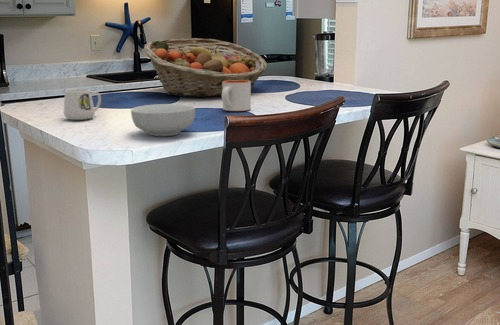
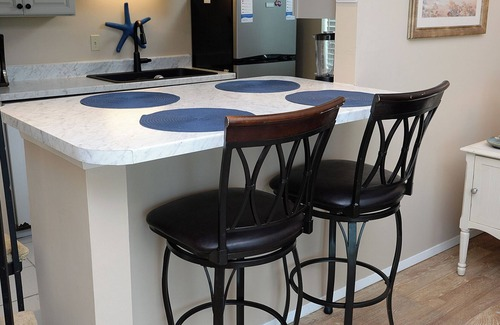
- mug (83, 103)
- cereal bowl (163, 120)
- mug (234, 95)
- fruit basket (206, 65)
